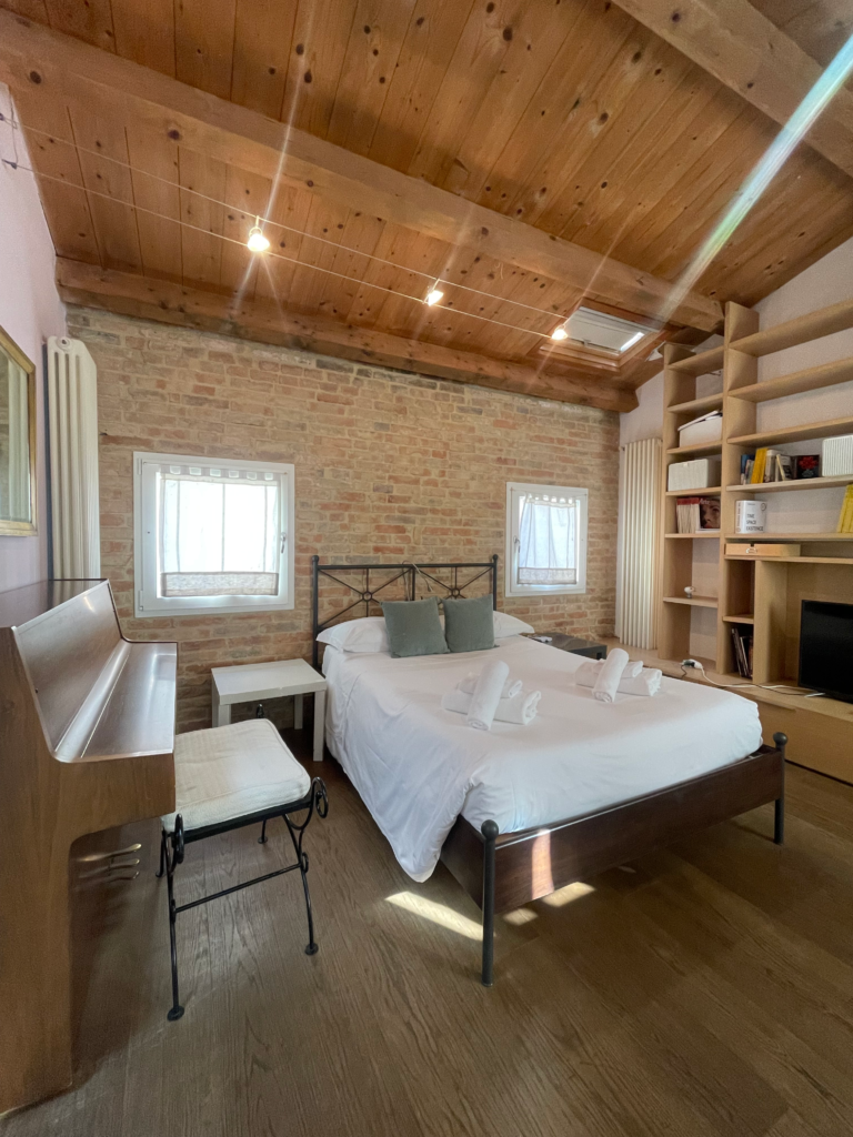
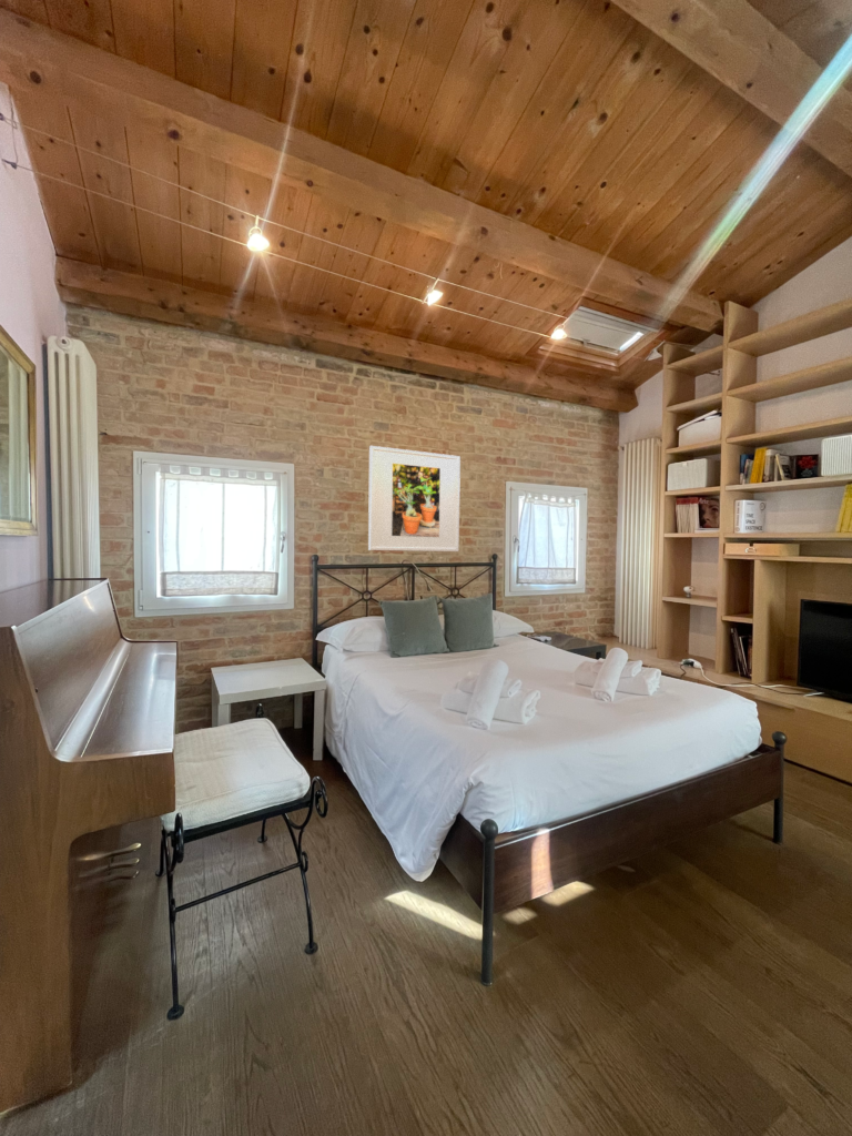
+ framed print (416, 500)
